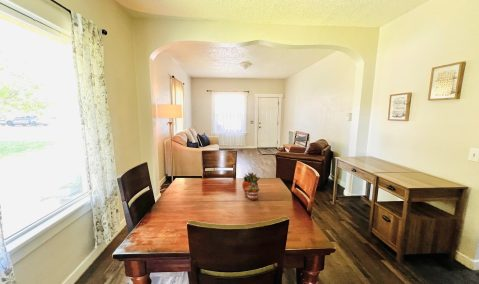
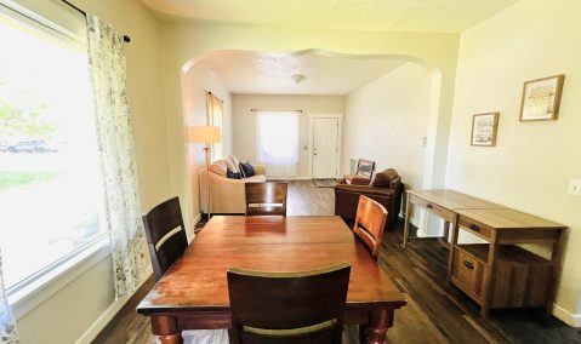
- succulent planter (251, 184)
